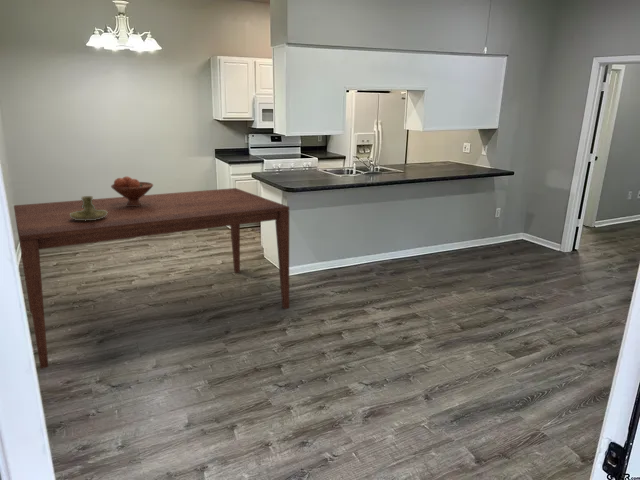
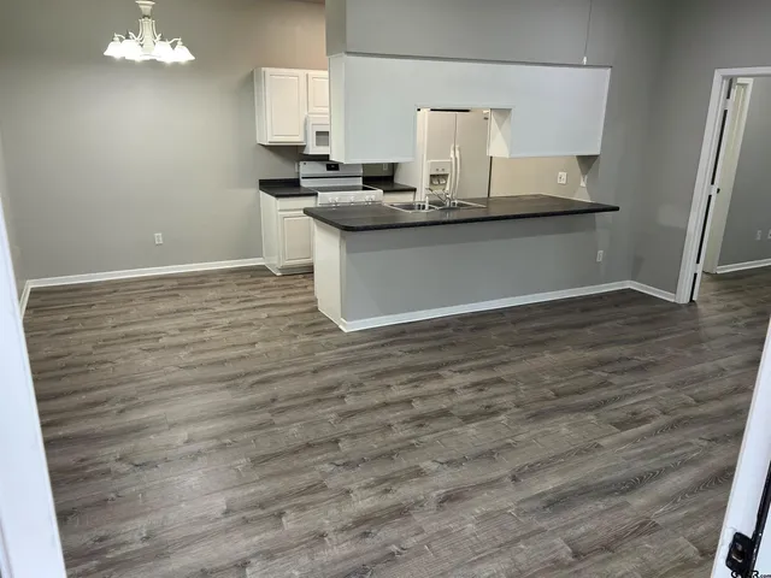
- dining table (158, 234)
- fruit bowl (132, 190)
- candle holder (89, 208)
